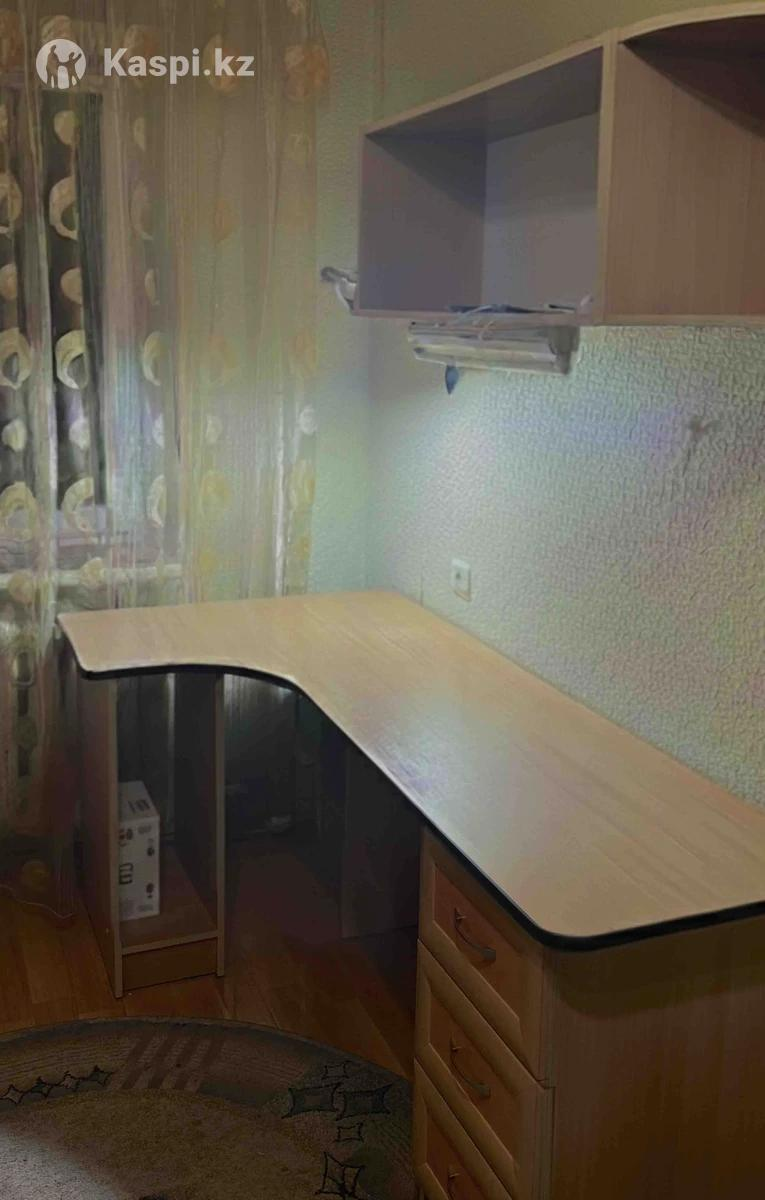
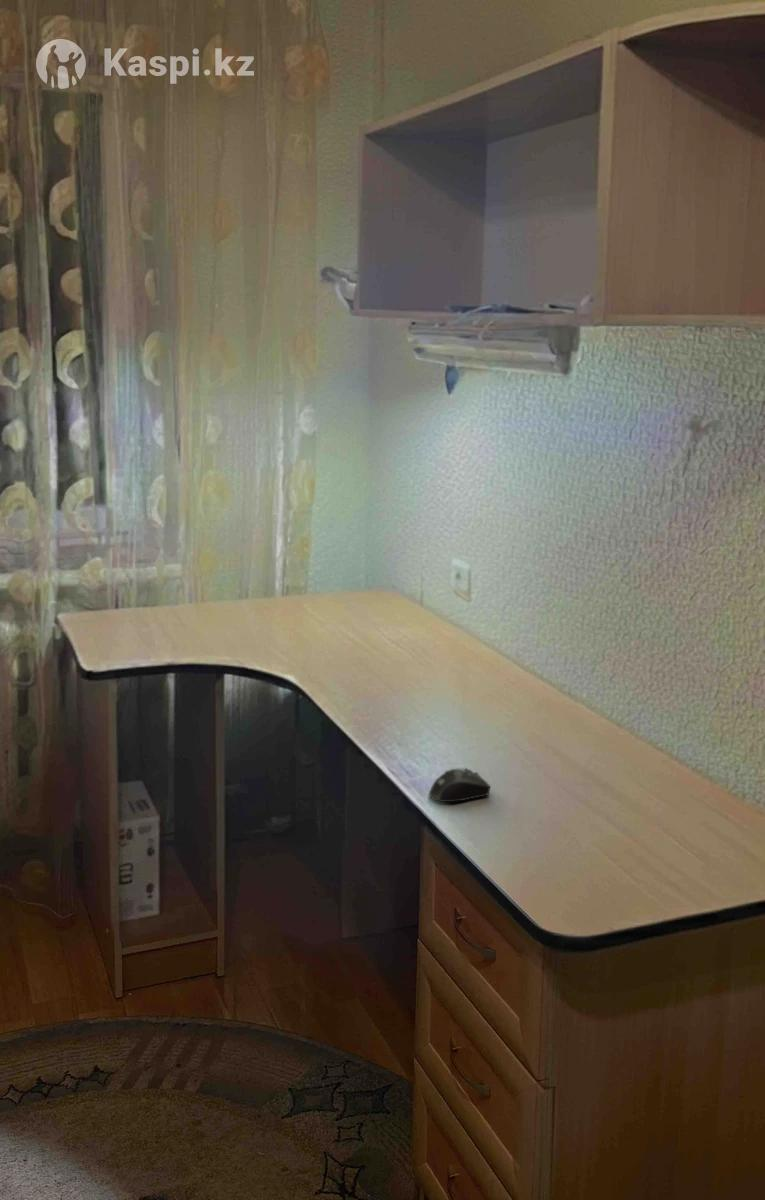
+ computer mouse (459, 783)
